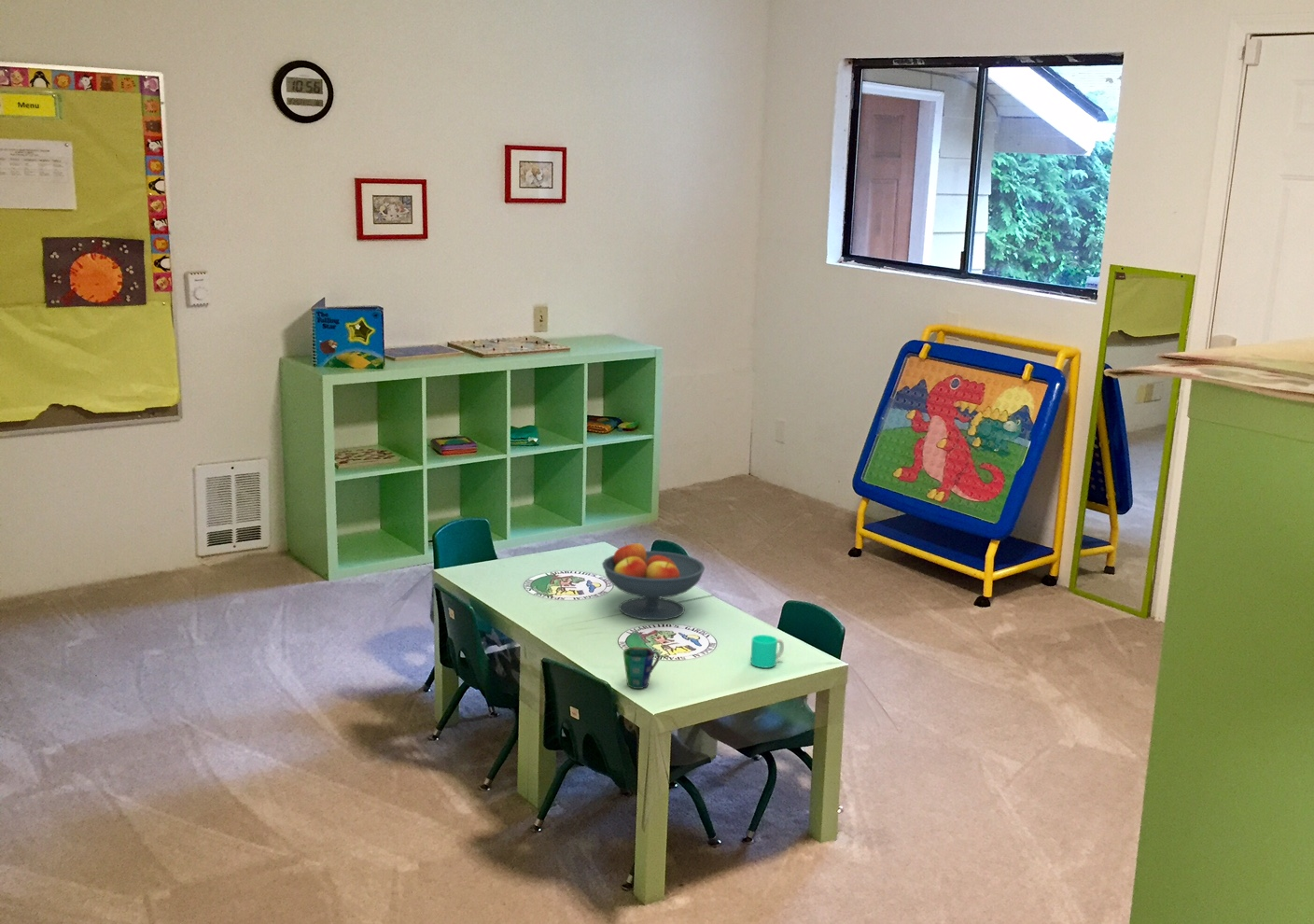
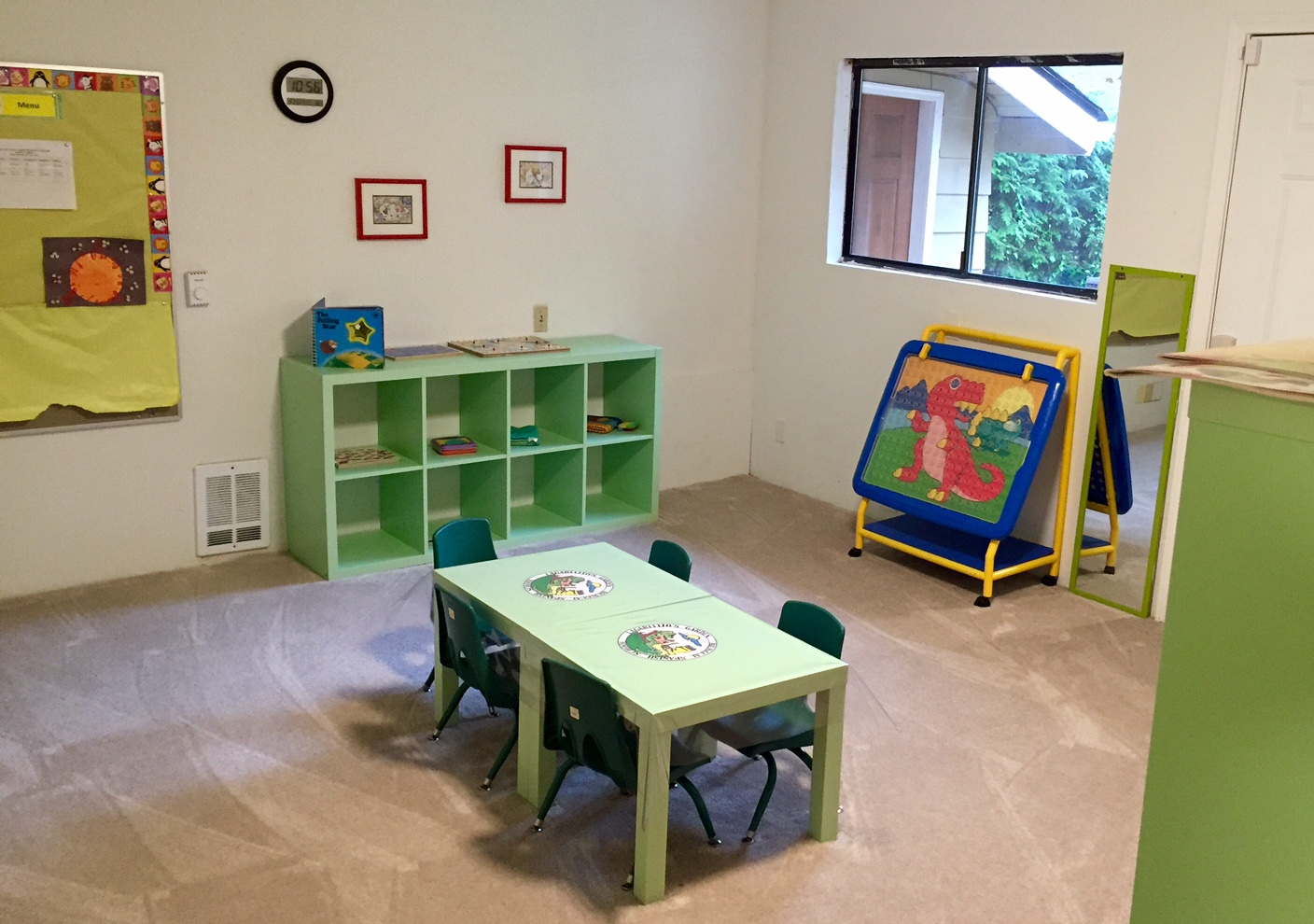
- cup (642, 667)
- cup (768, 651)
- fruit bowl (652, 579)
